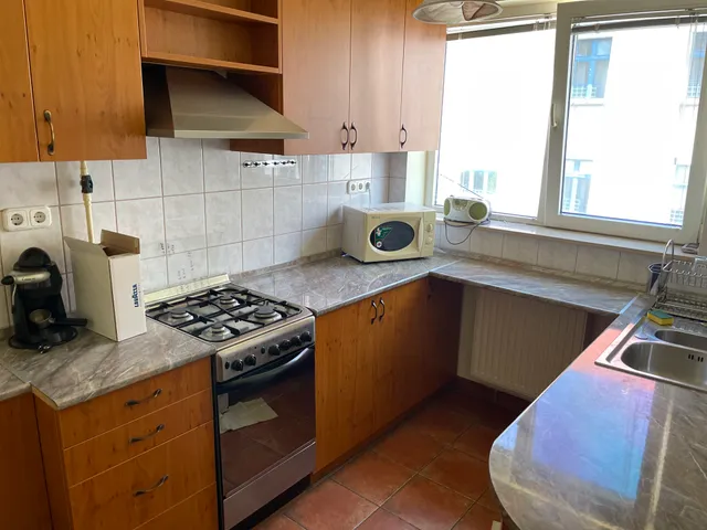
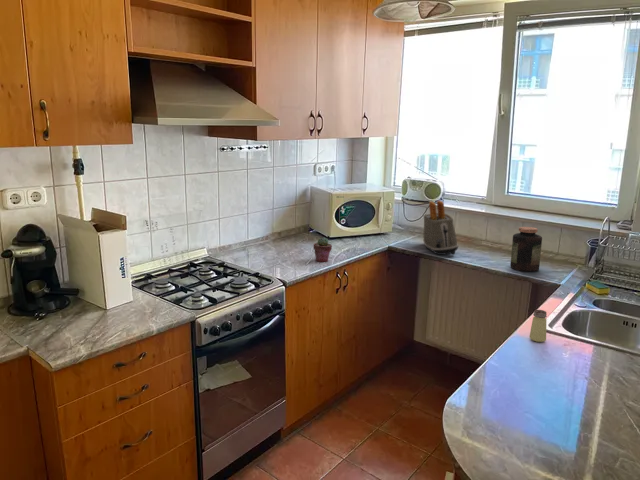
+ potted succulent (322, 249)
+ saltshaker (539, 325)
+ jar (526, 248)
+ toaster (440, 225)
